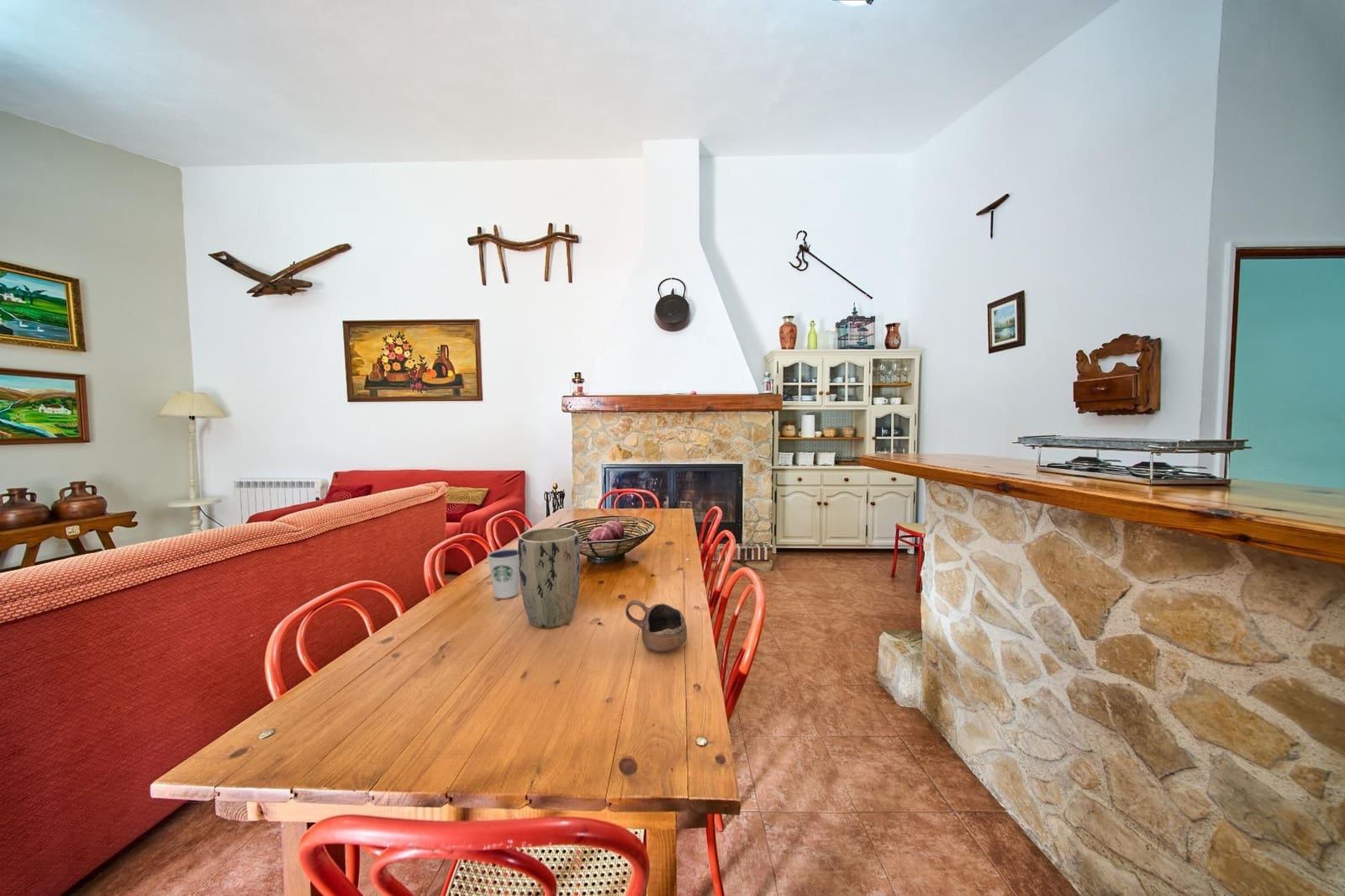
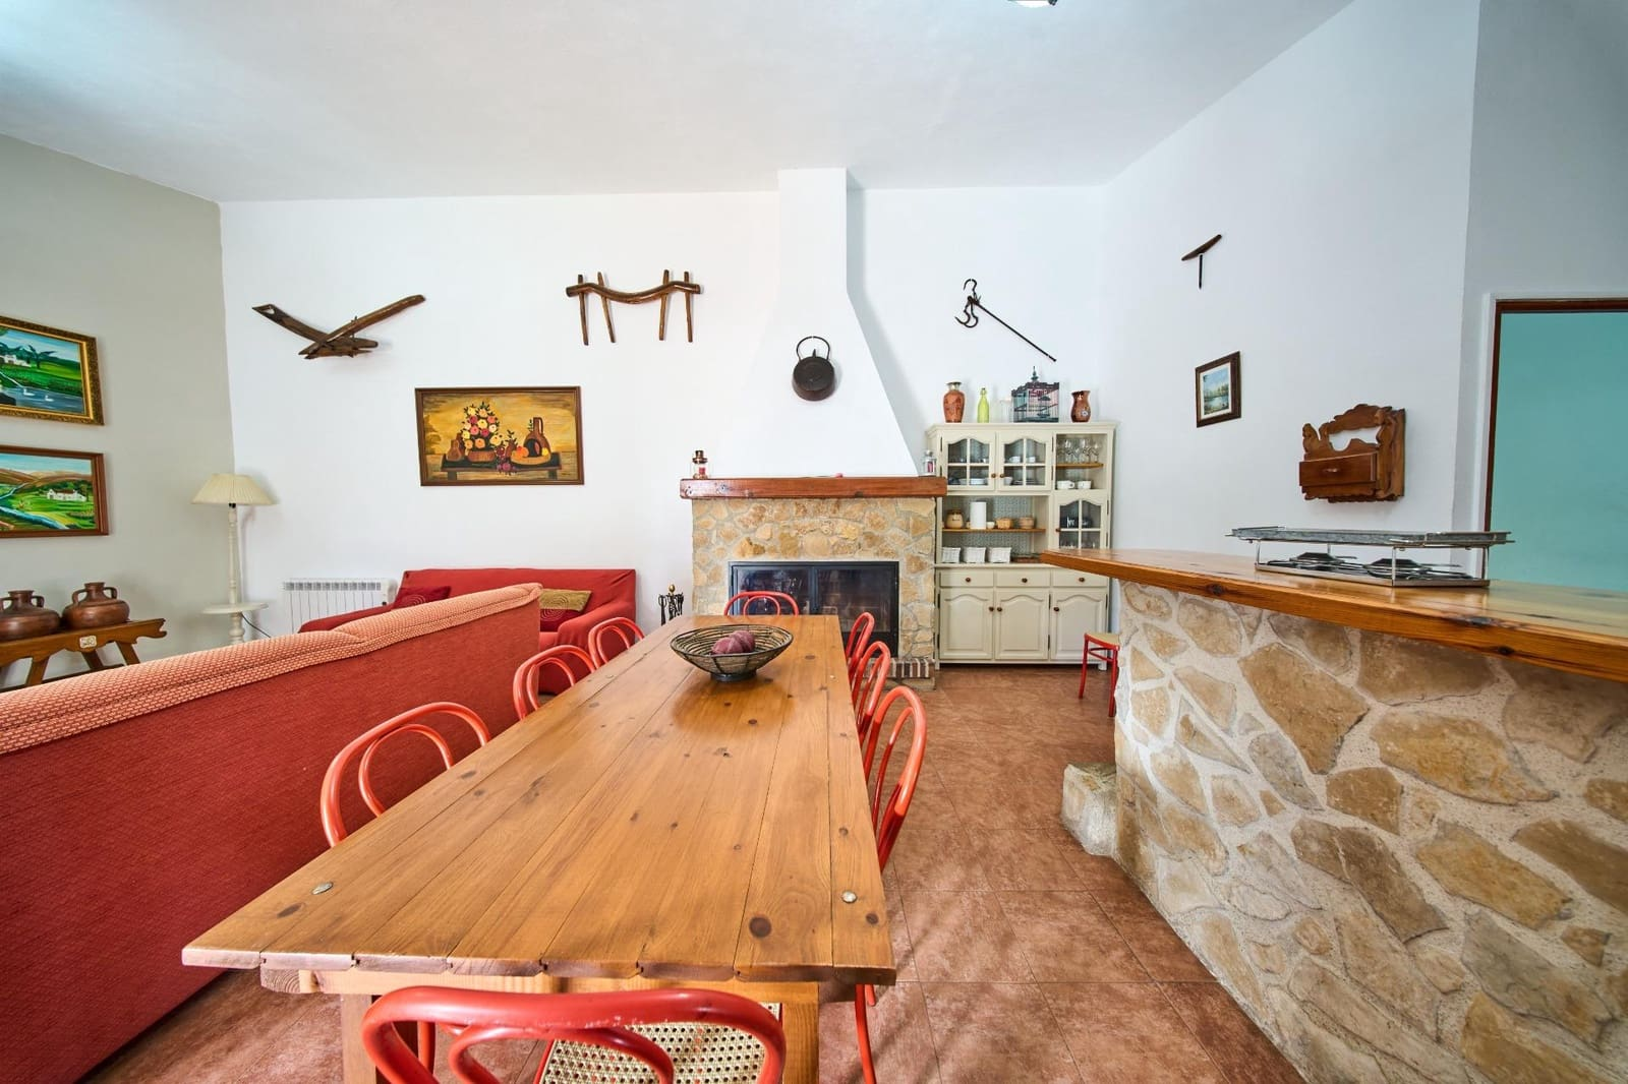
- plant pot (550, 577)
- dixie cup (505, 573)
- cup (658, 621)
